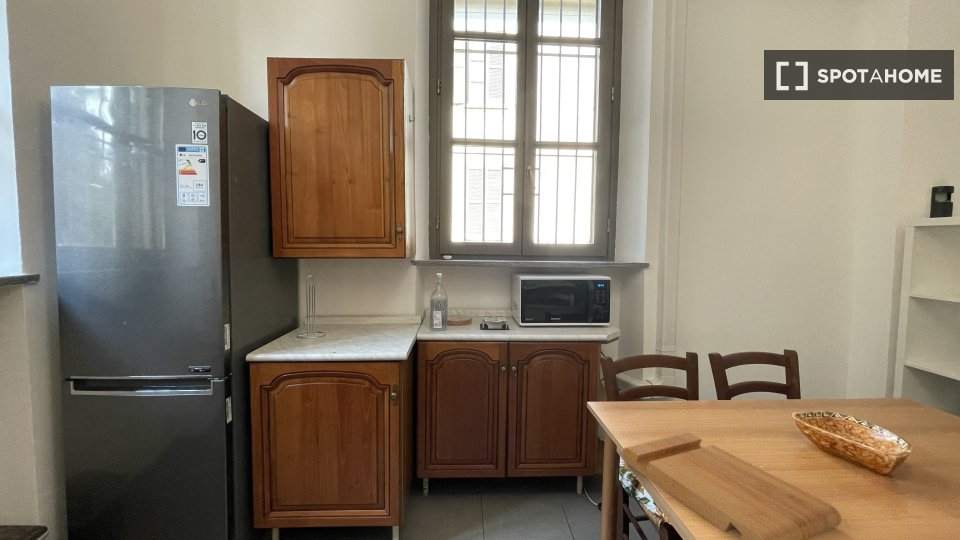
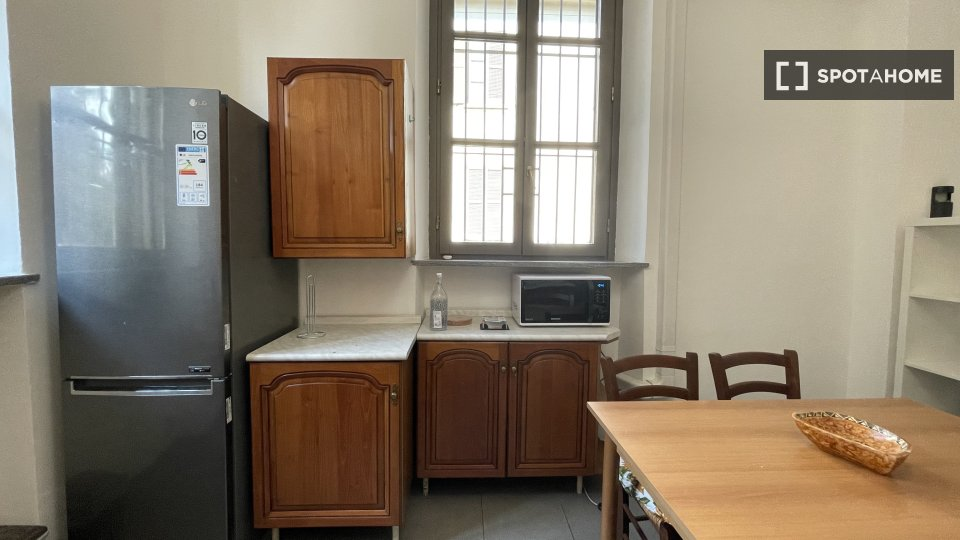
- cutting board (716, 481)
